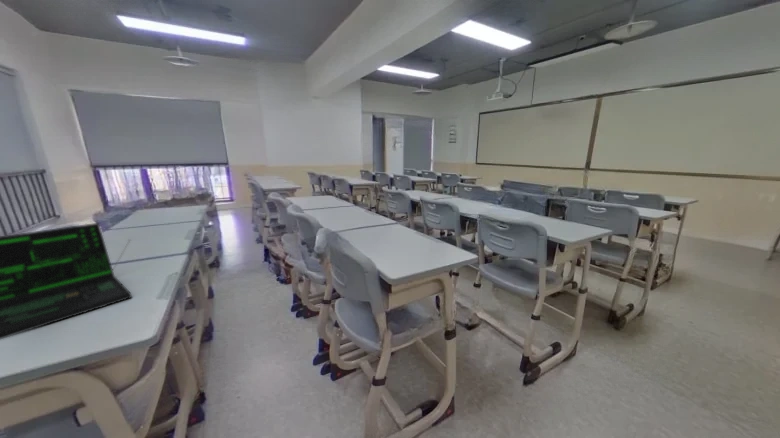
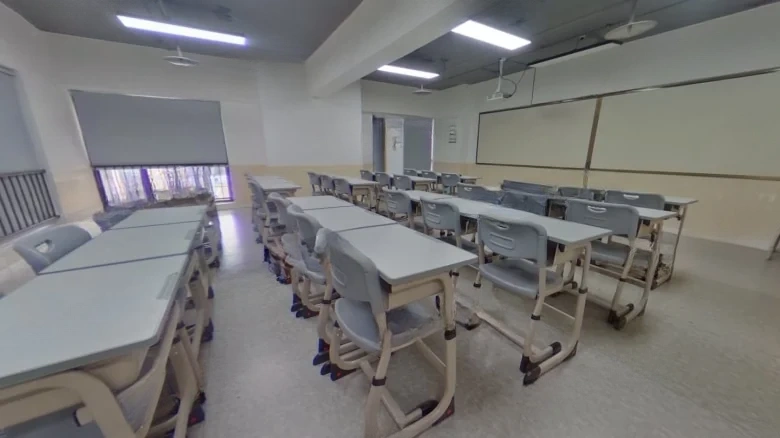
- laptop (68, 267)
